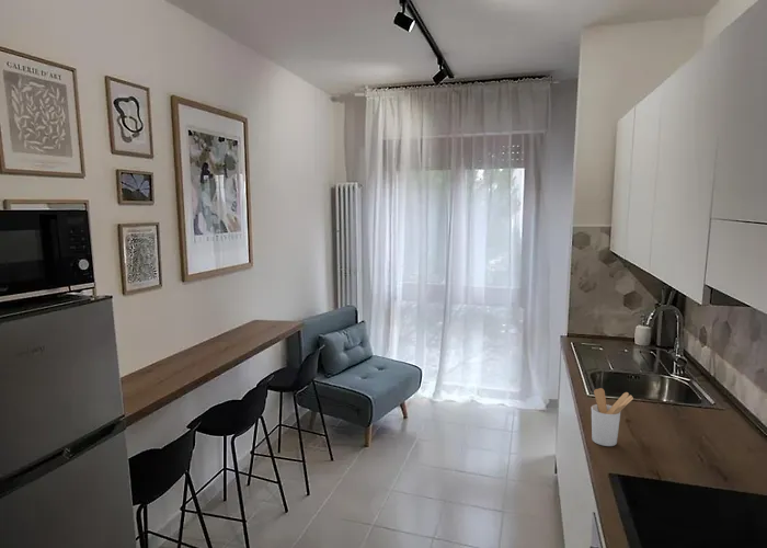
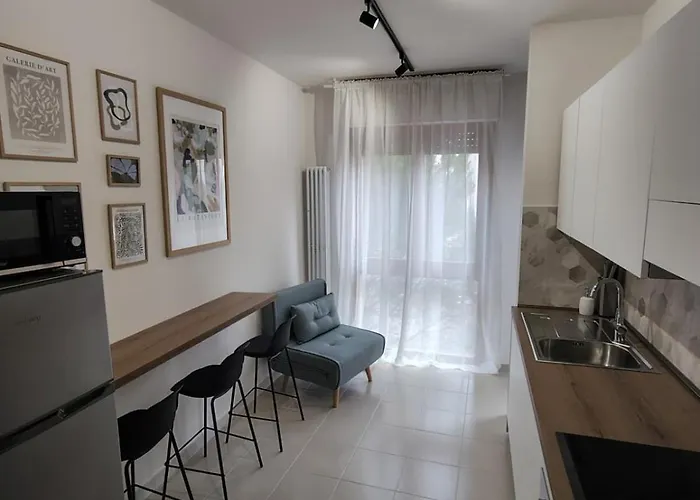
- utensil holder (611, 416)
